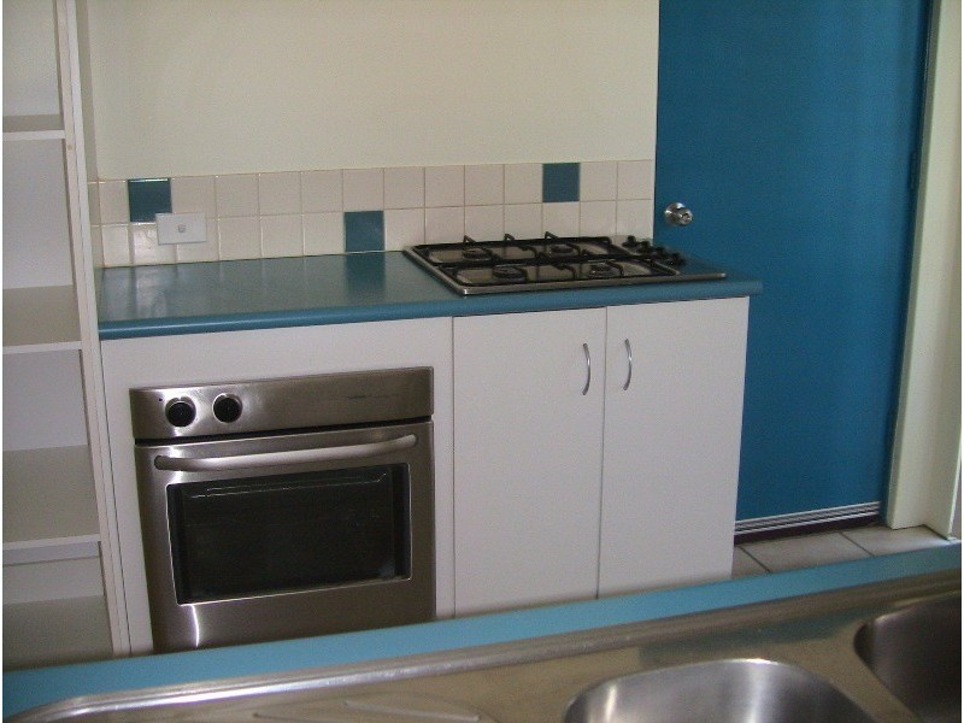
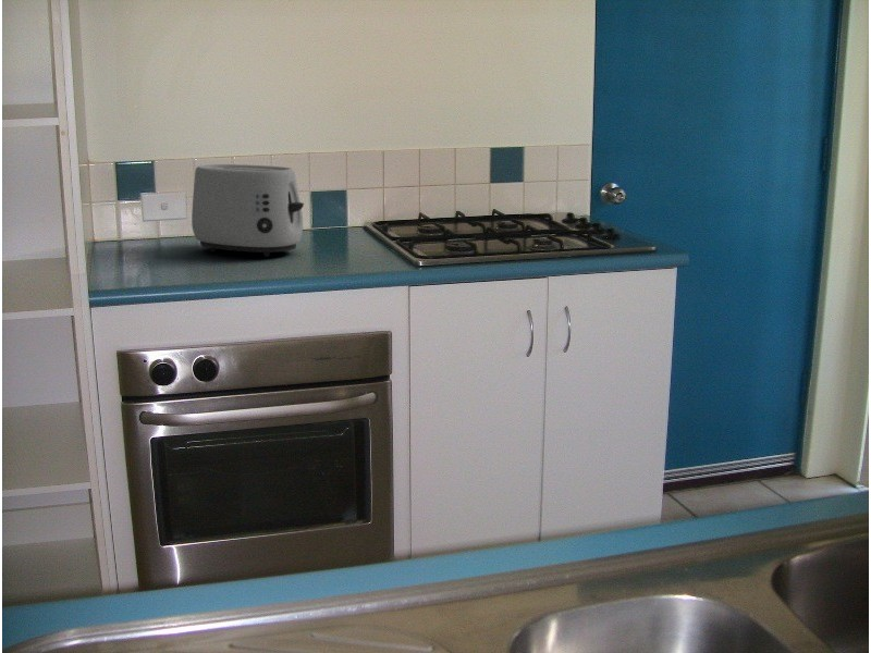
+ toaster (246, 210)
